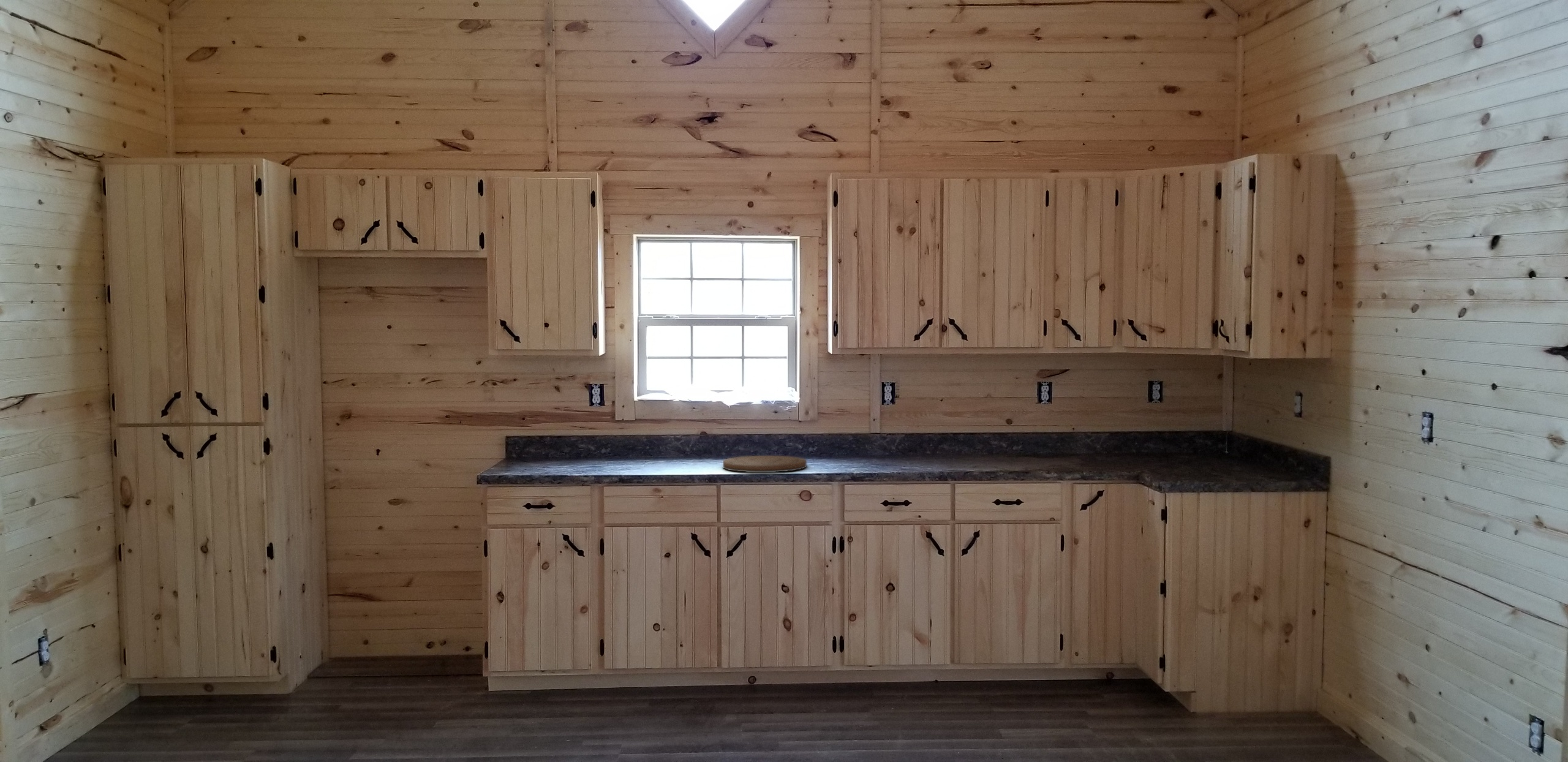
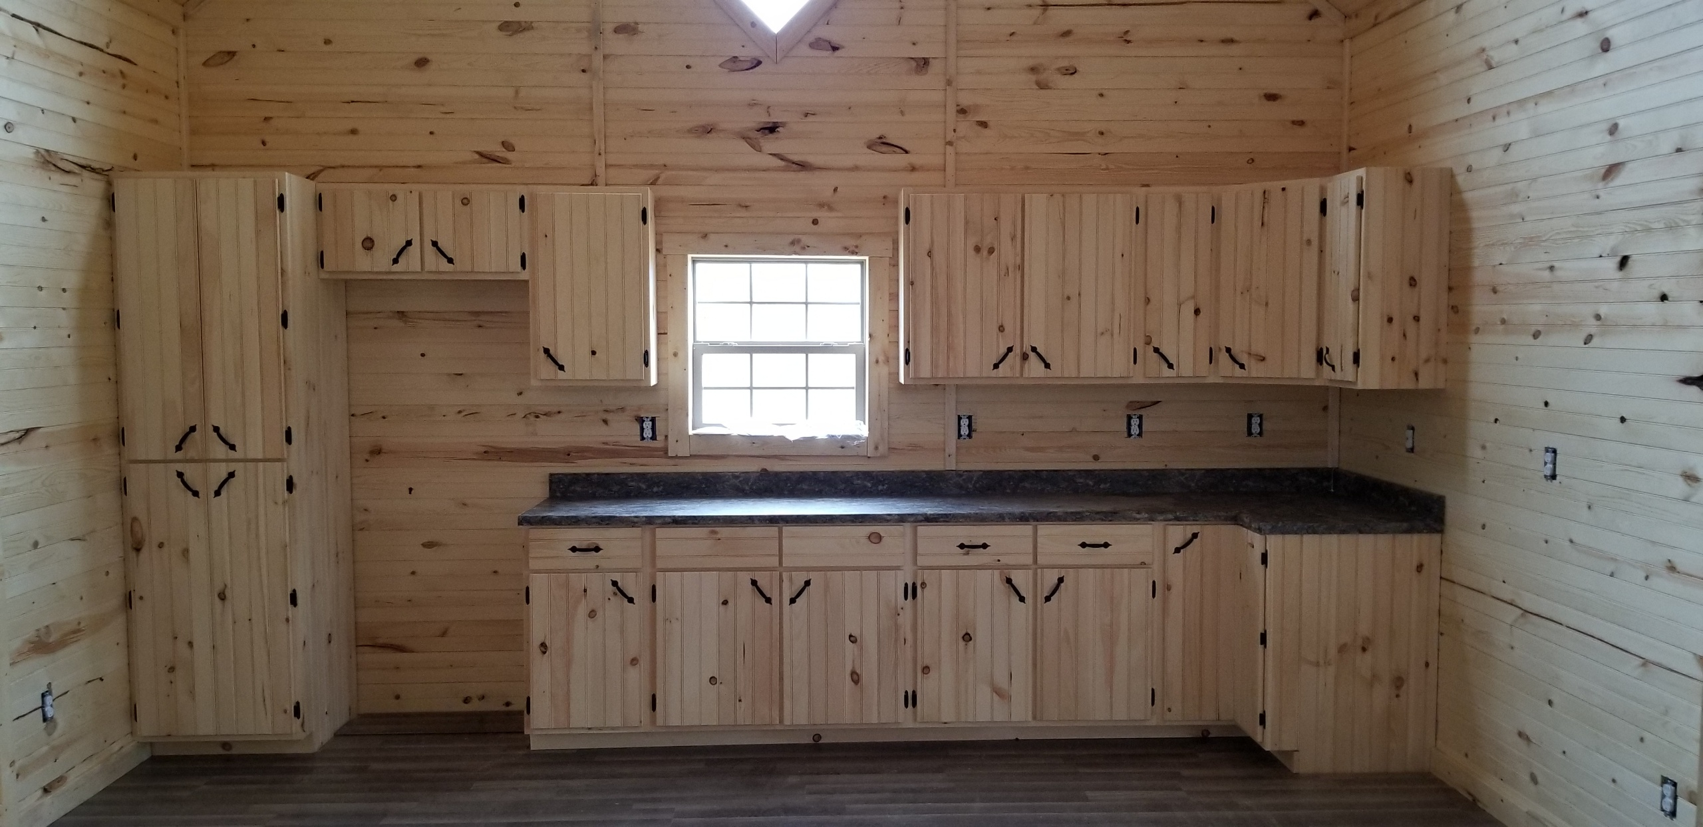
- cutting board (764, 463)
